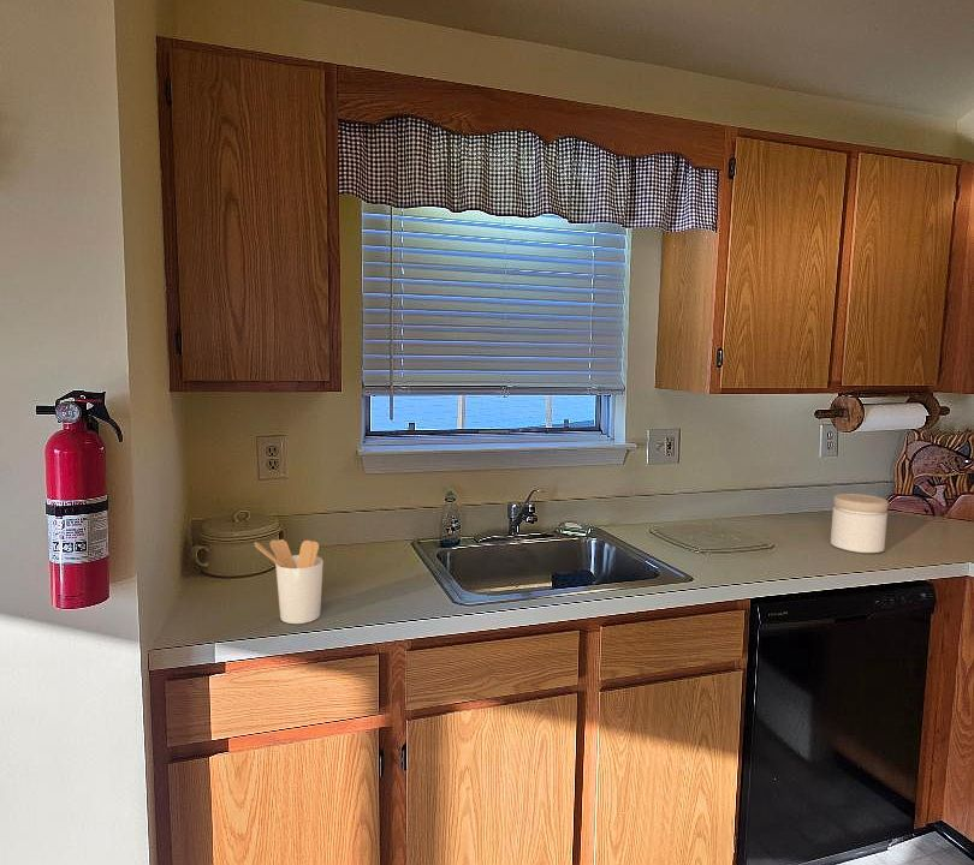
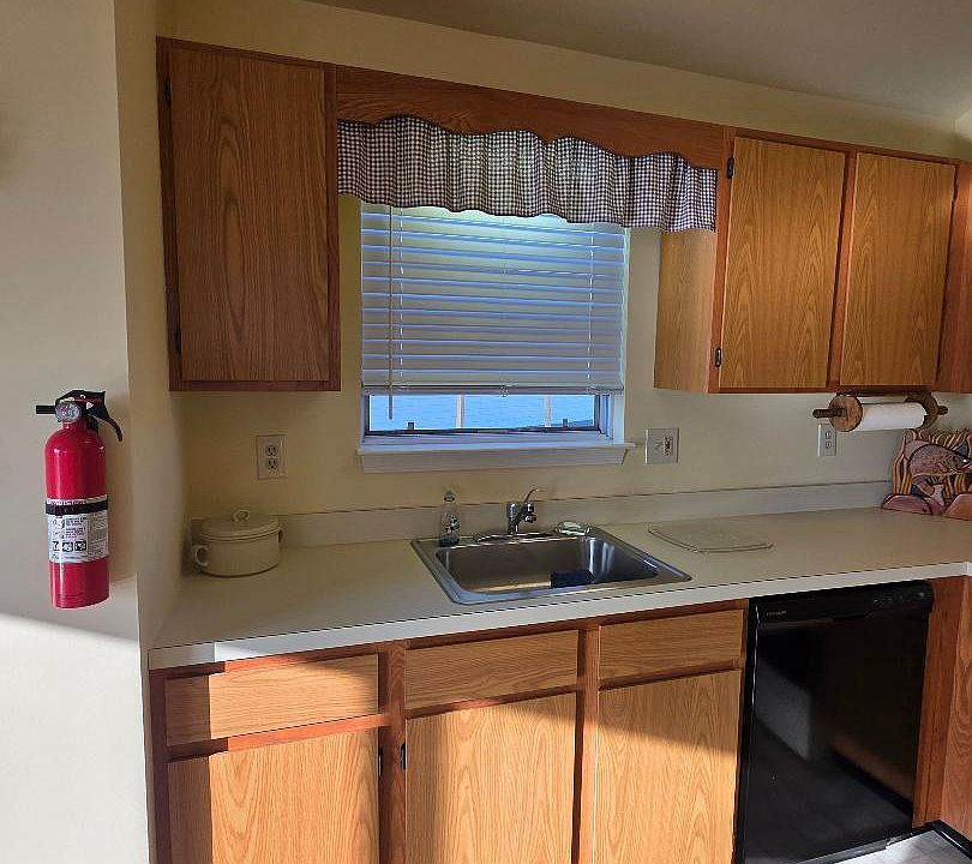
- jar (859, 523)
- utensil holder (287, 578)
